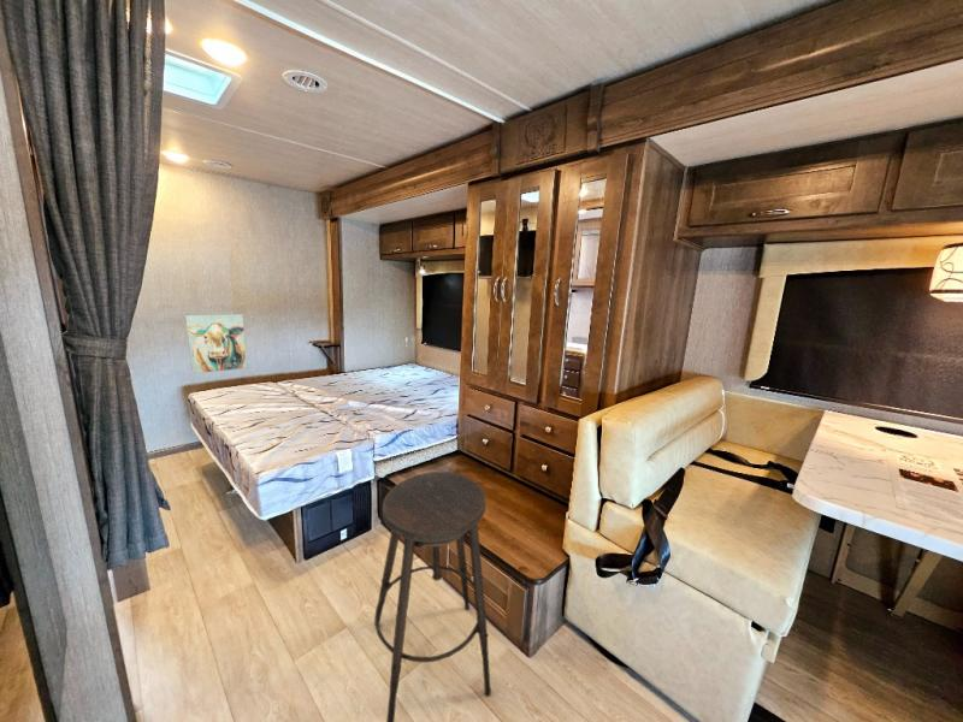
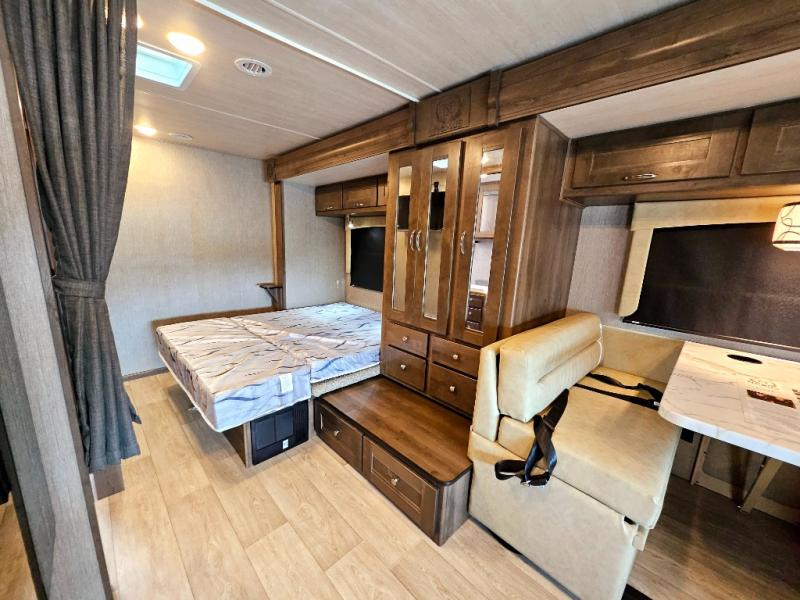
- wall art (218, 342)
- stool (432, 576)
